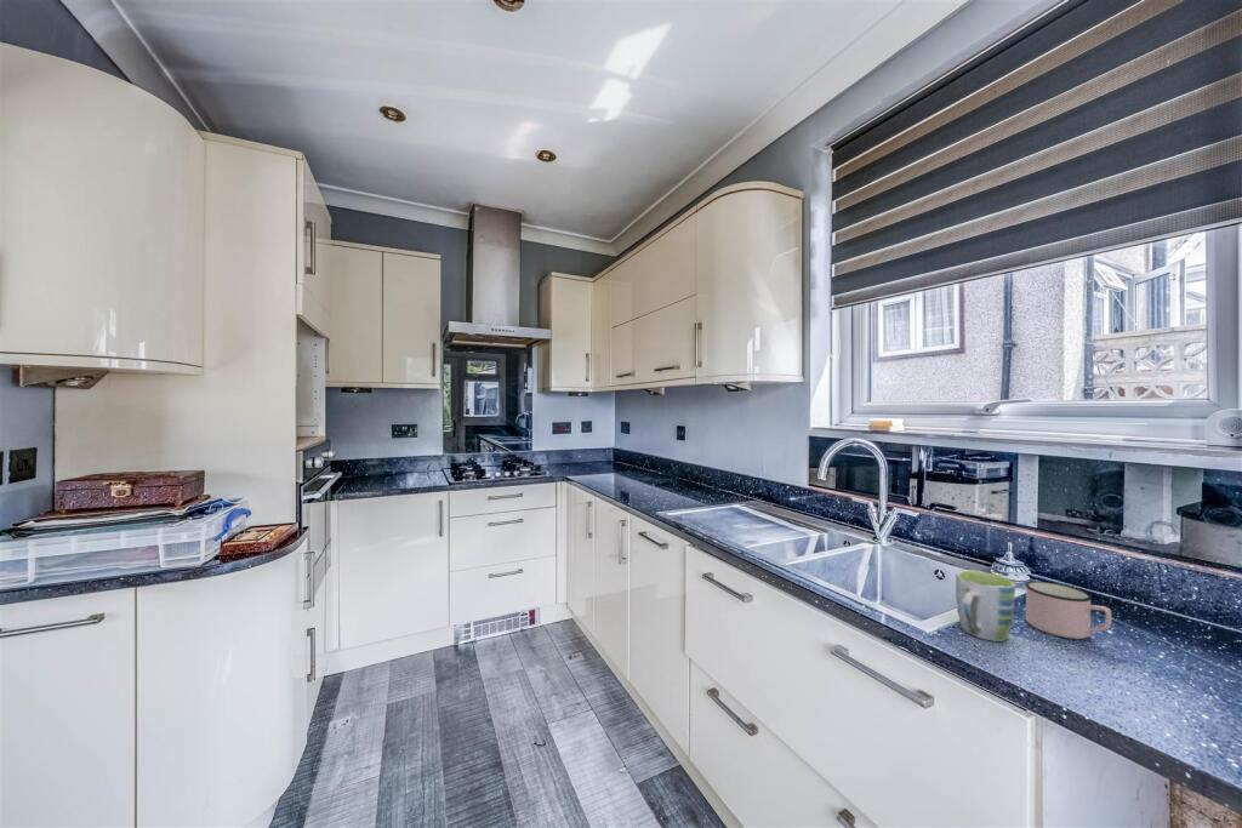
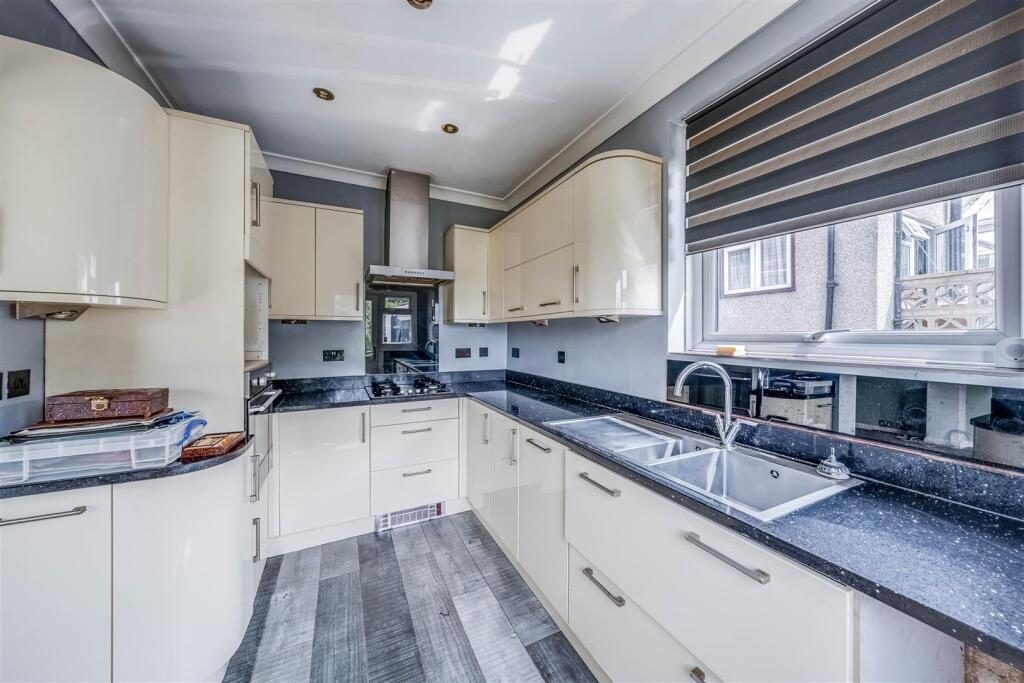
- mug (980, 606)
- mug (1066, 611)
